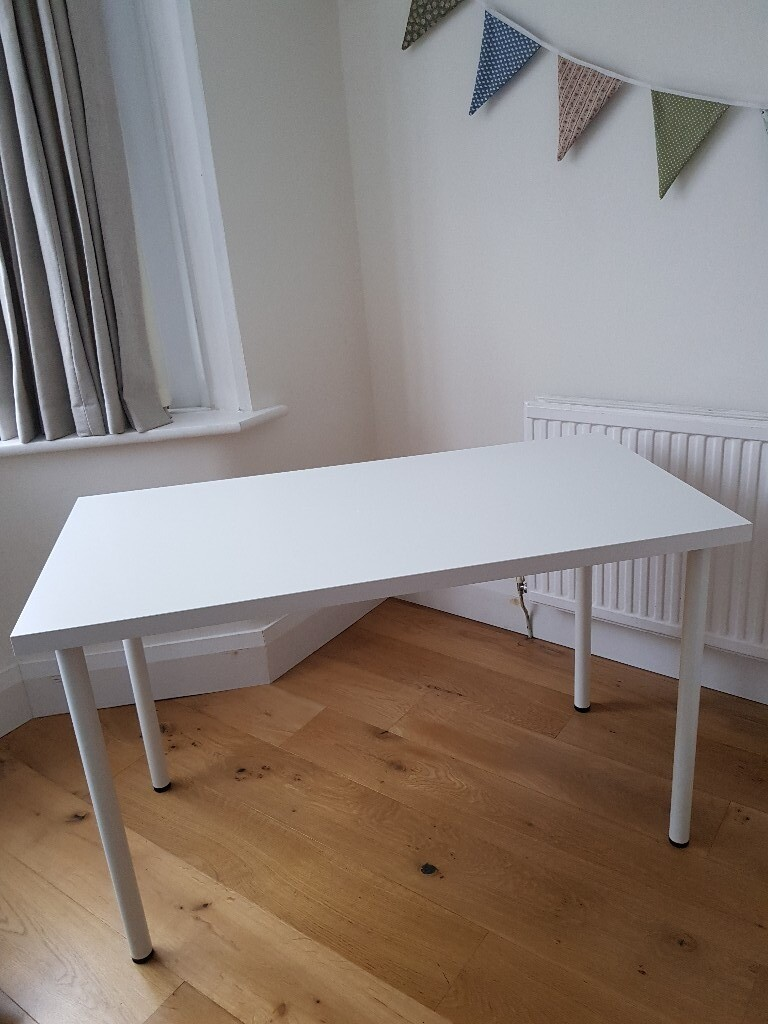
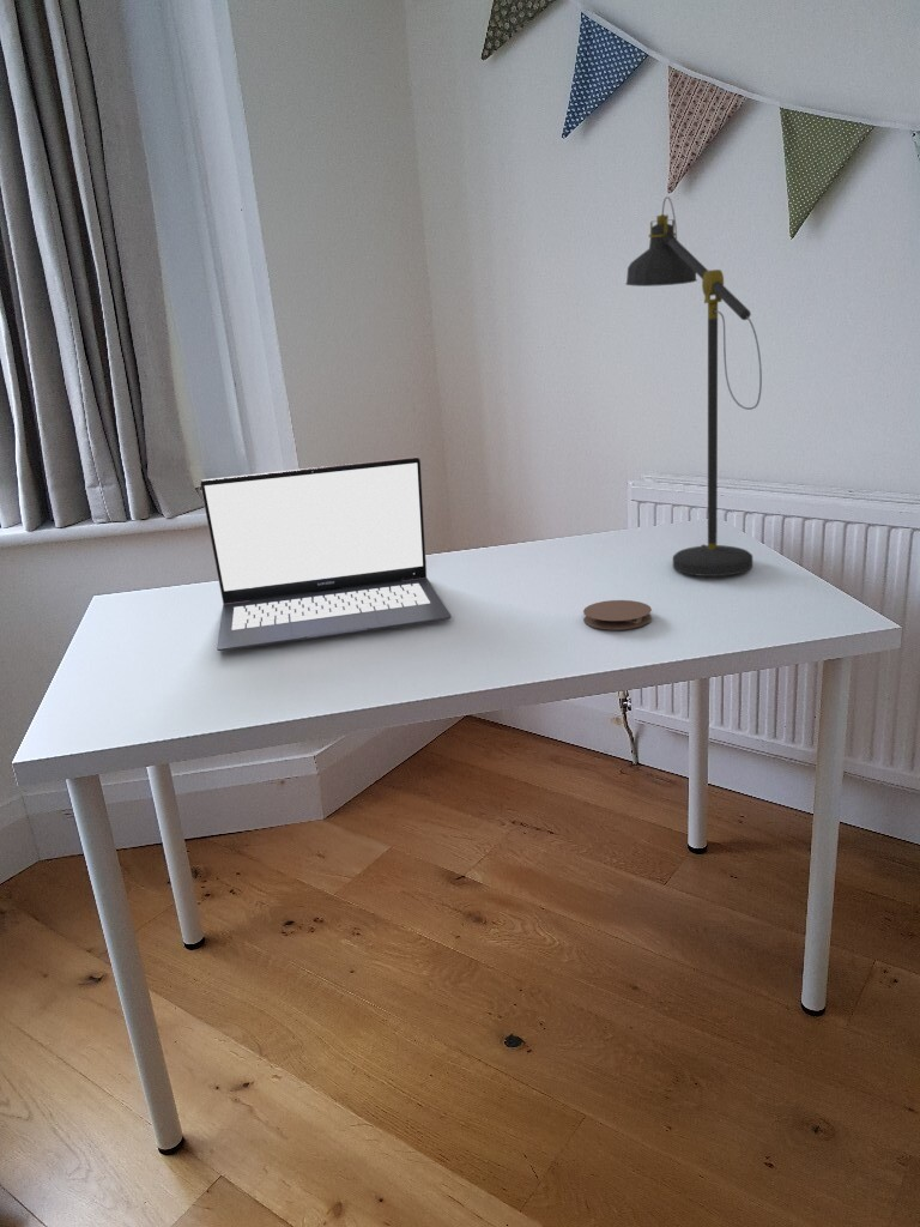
+ laptop (322, 545)
+ coaster (617, 614)
+ desk lamp (708, 381)
